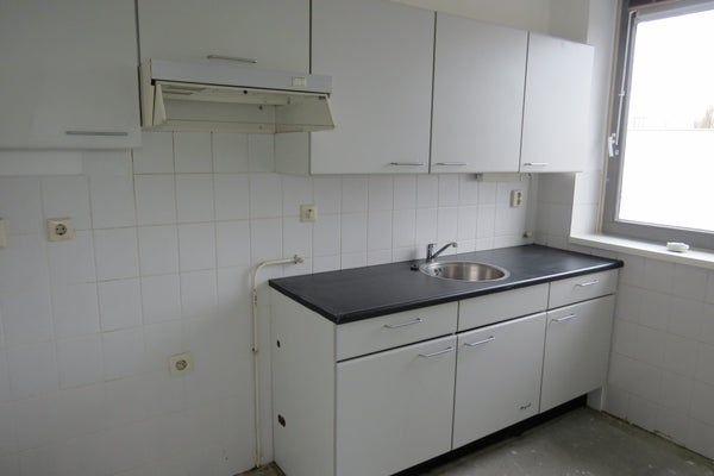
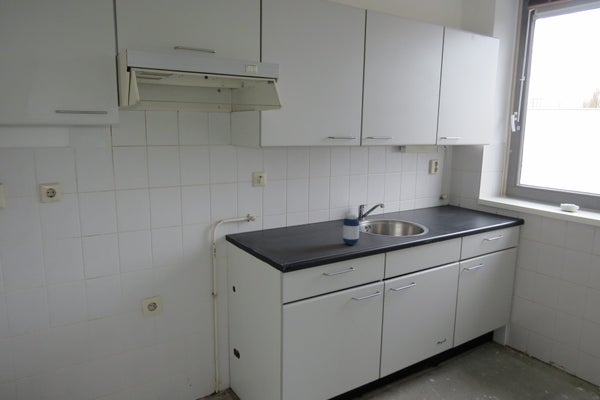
+ medicine bottle (351, 229)
